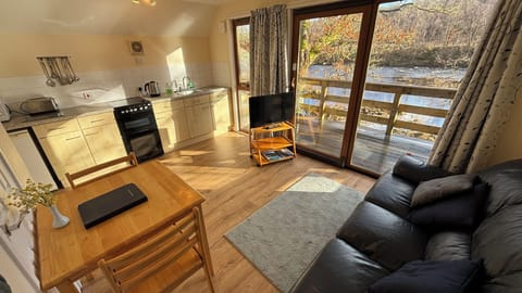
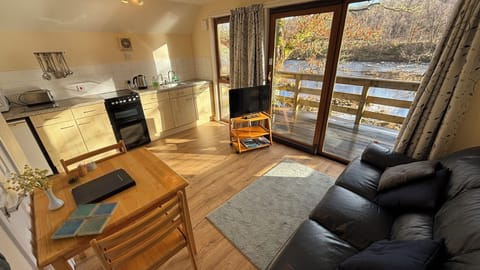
+ teapot (82, 169)
+ drink coaster (89, 217)
